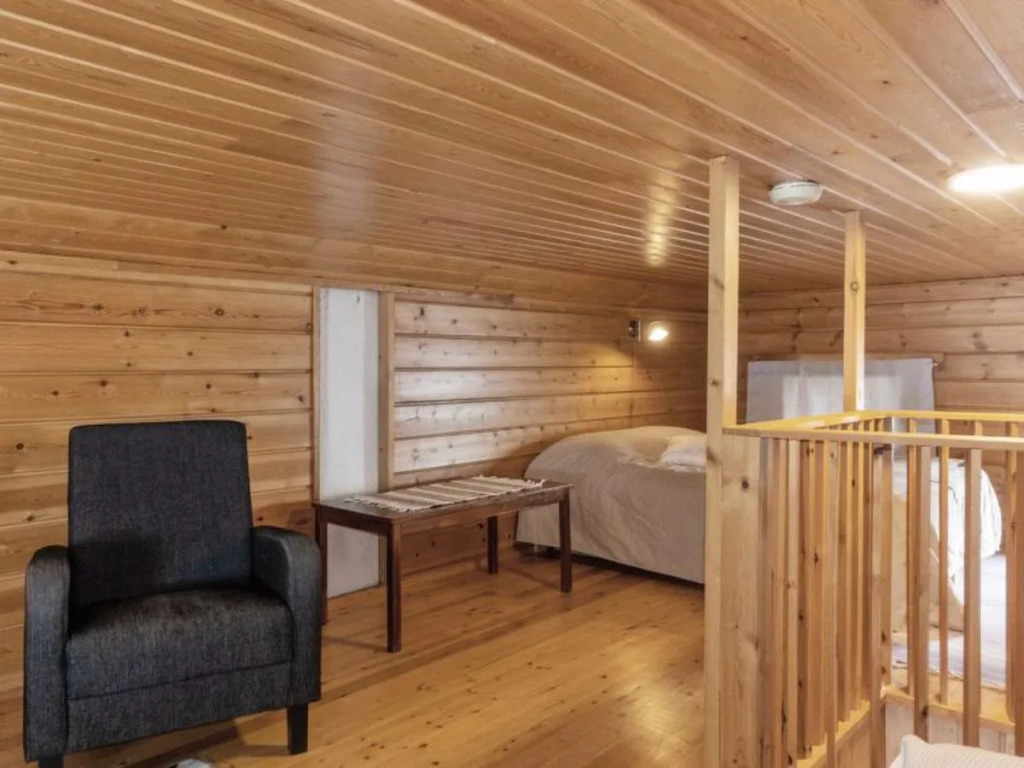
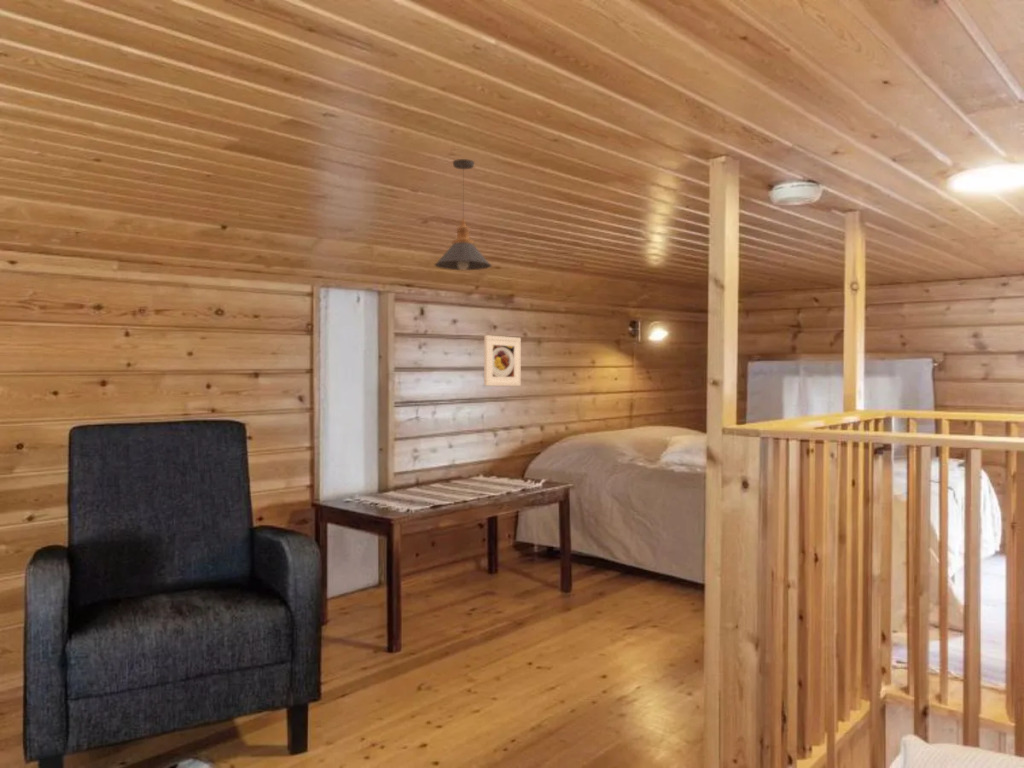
+ pendant light (463, 216)
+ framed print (502, 361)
